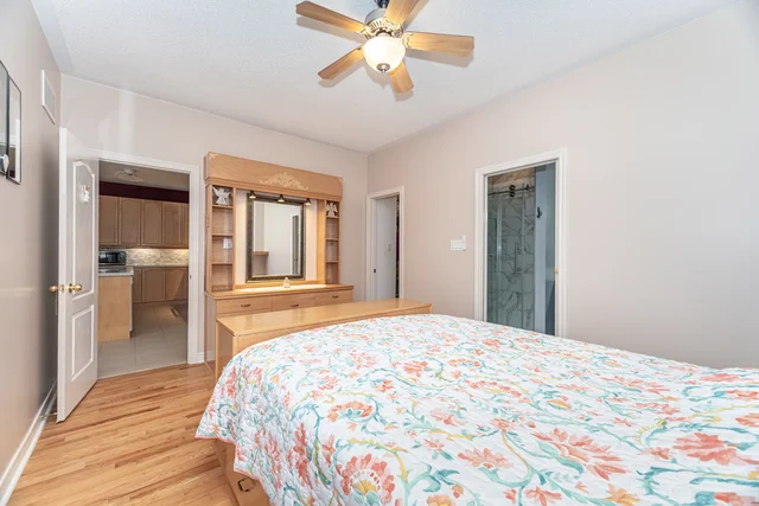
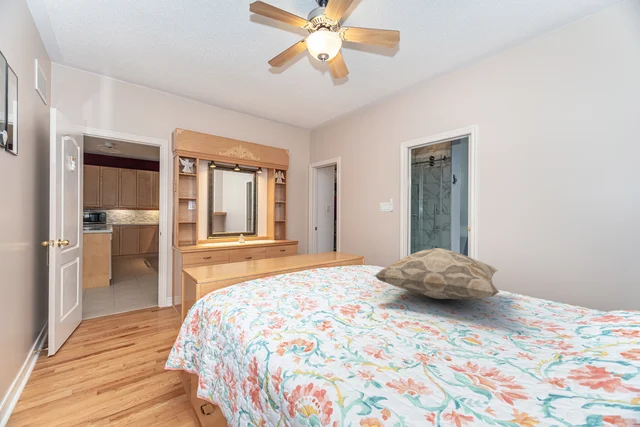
+ decorative pillow (438, 272)
